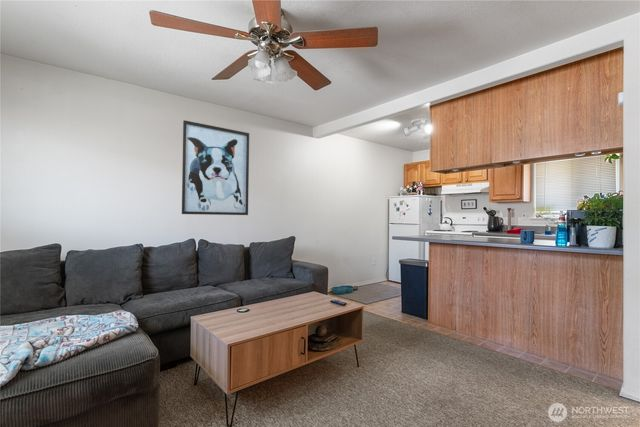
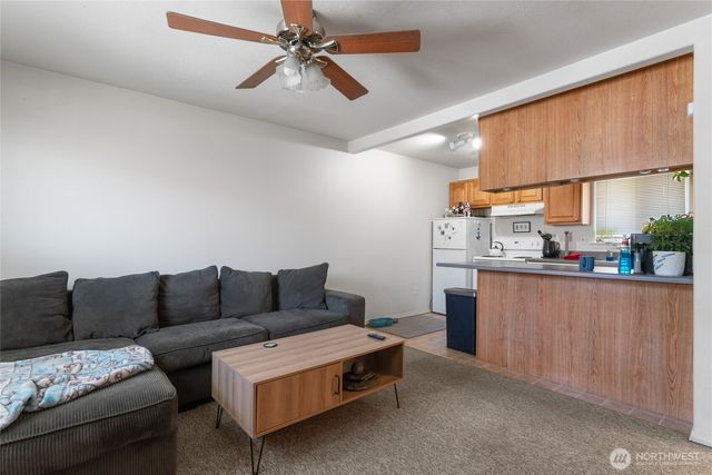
- wall art (217, 170)
